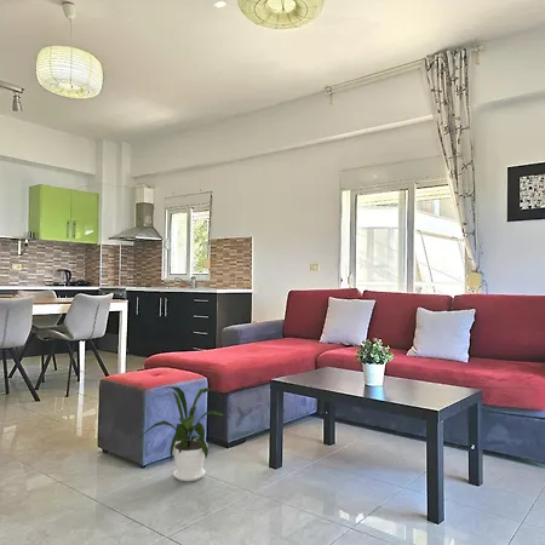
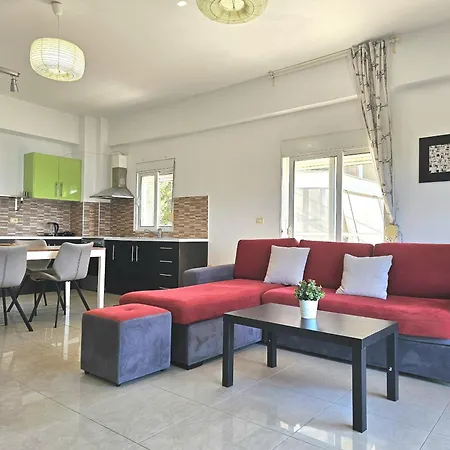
- house plant (188, 429)
